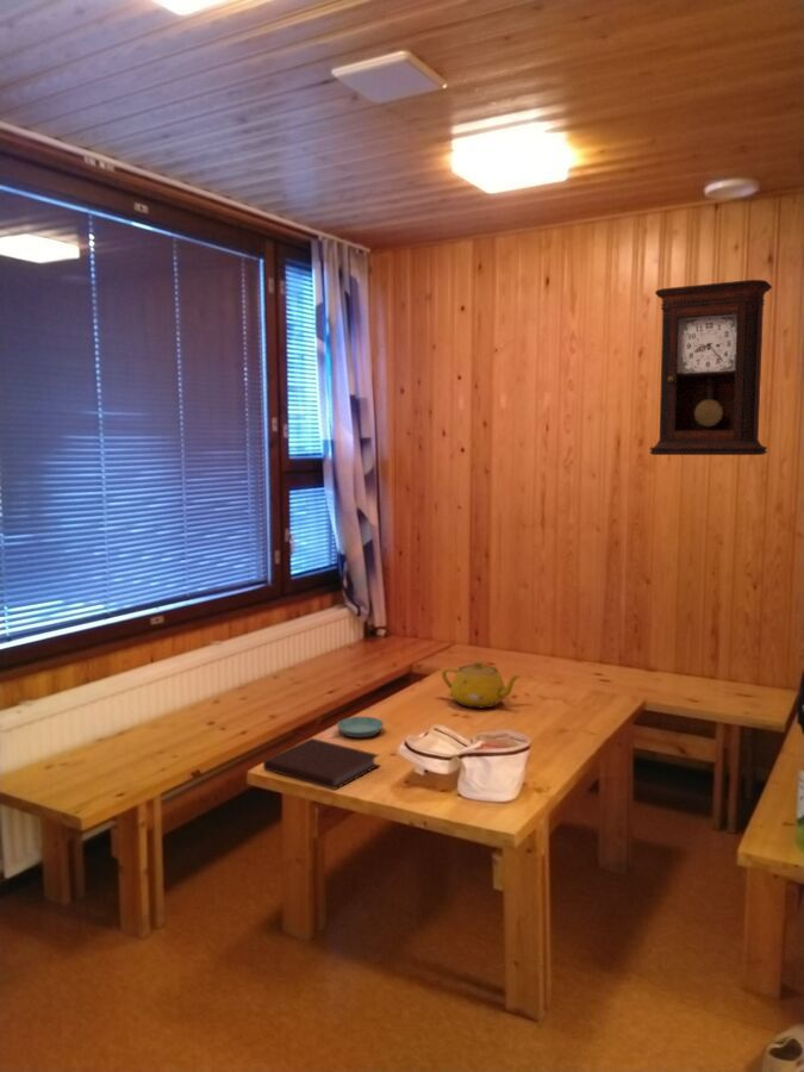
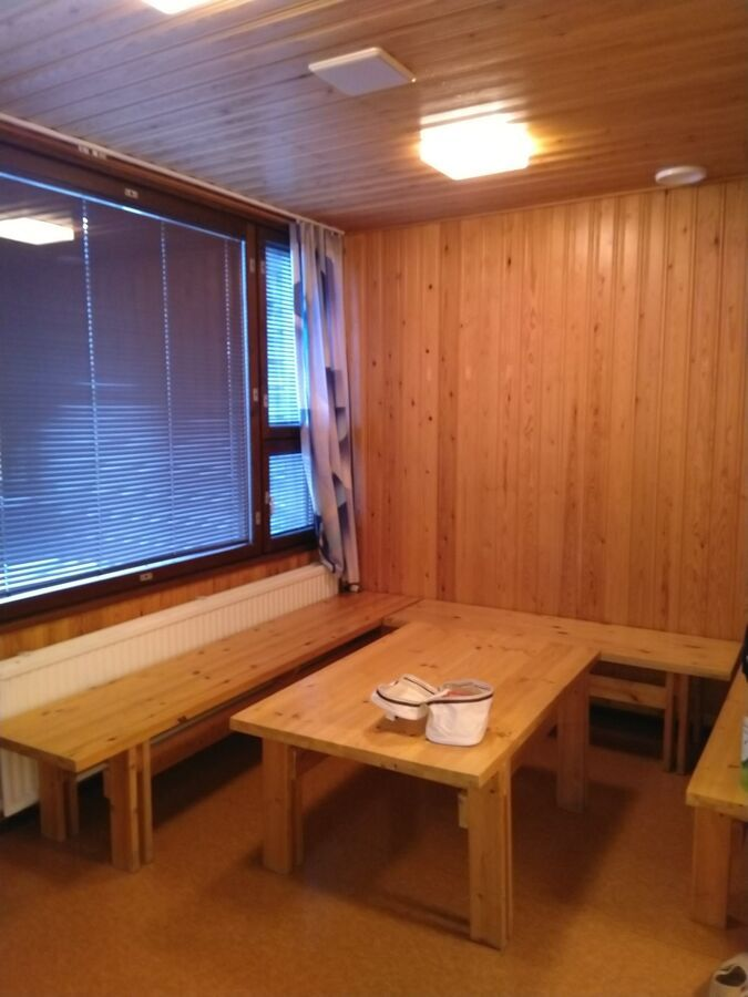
- pendulum clock (708, 372)
- teapot (480, 683)
- saucer (360, 728)
- notebook (322, 762)
